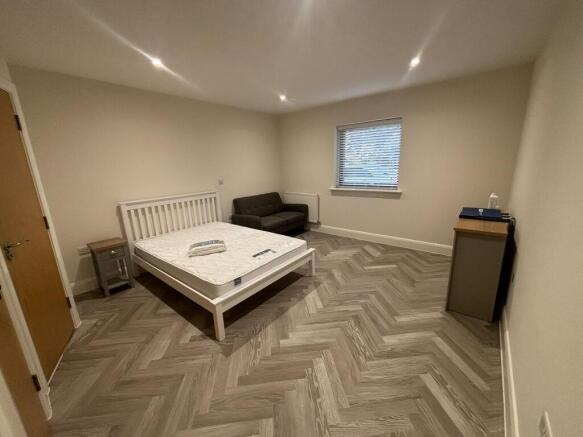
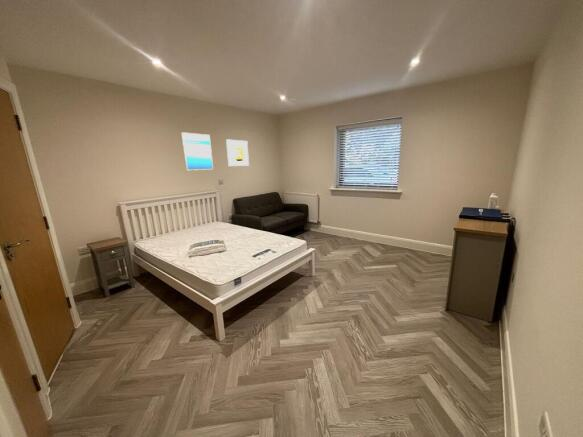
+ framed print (238, 153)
+ wall art (198, 152)
